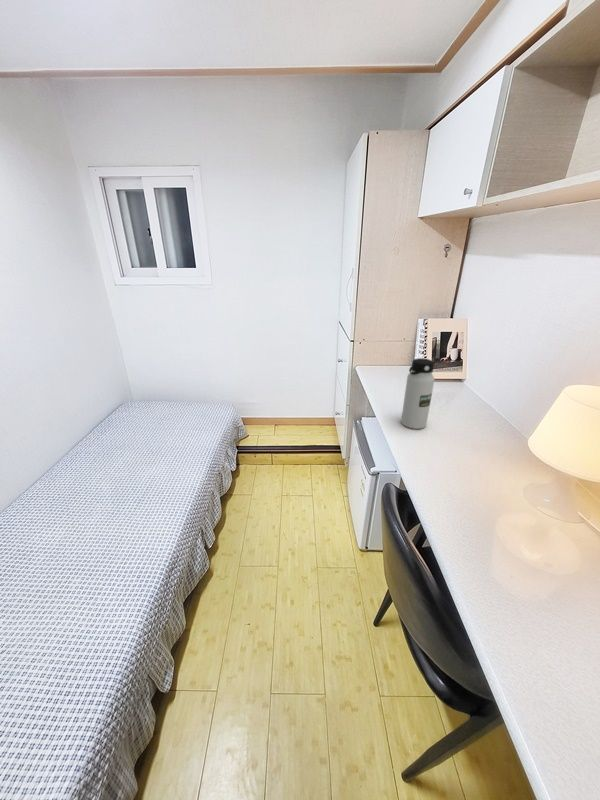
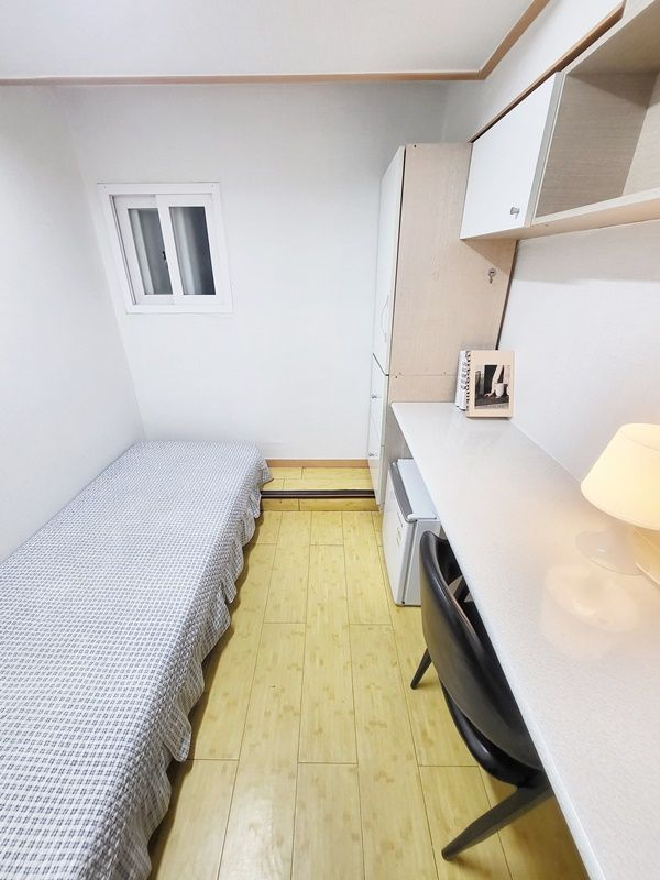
- water bottle (418, 393)
